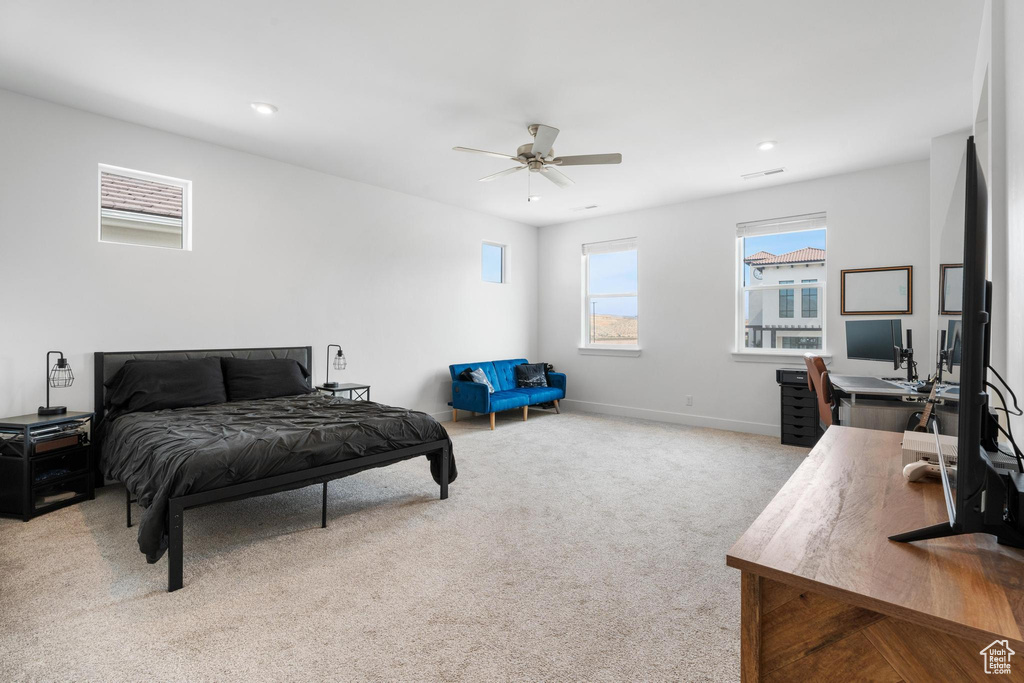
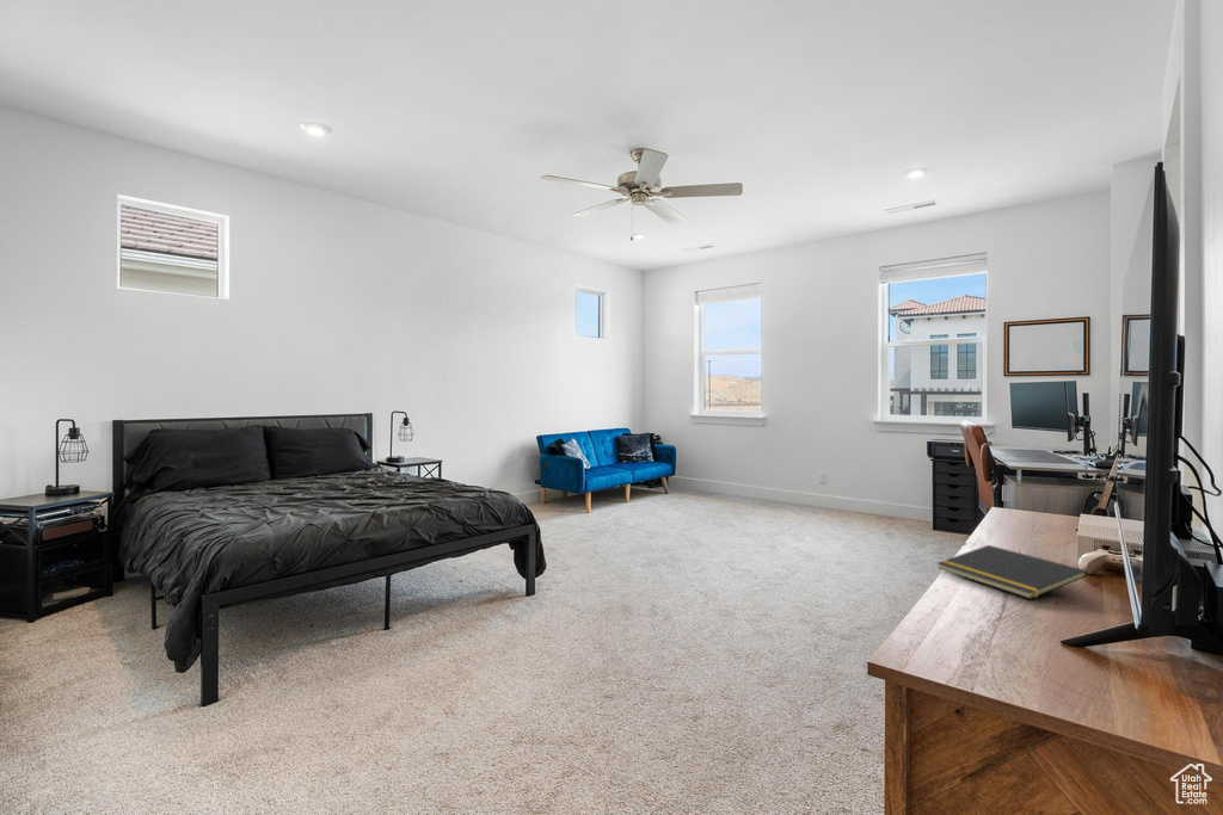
+ notepad (1007, 569)
